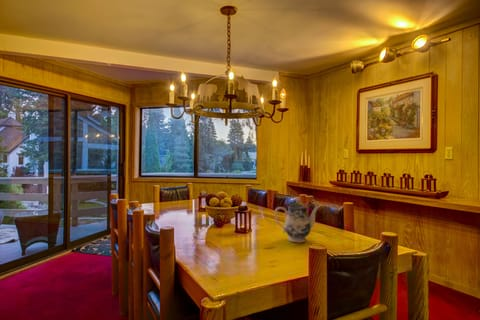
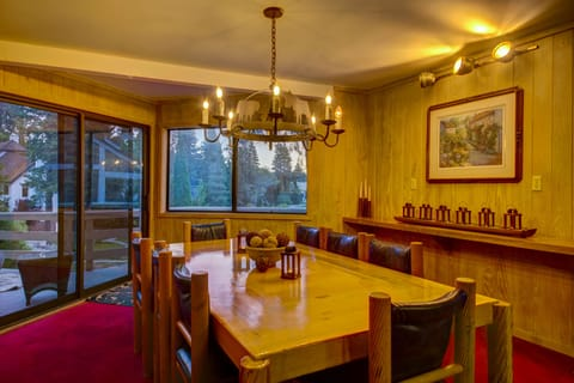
- teapot (297, 218)
